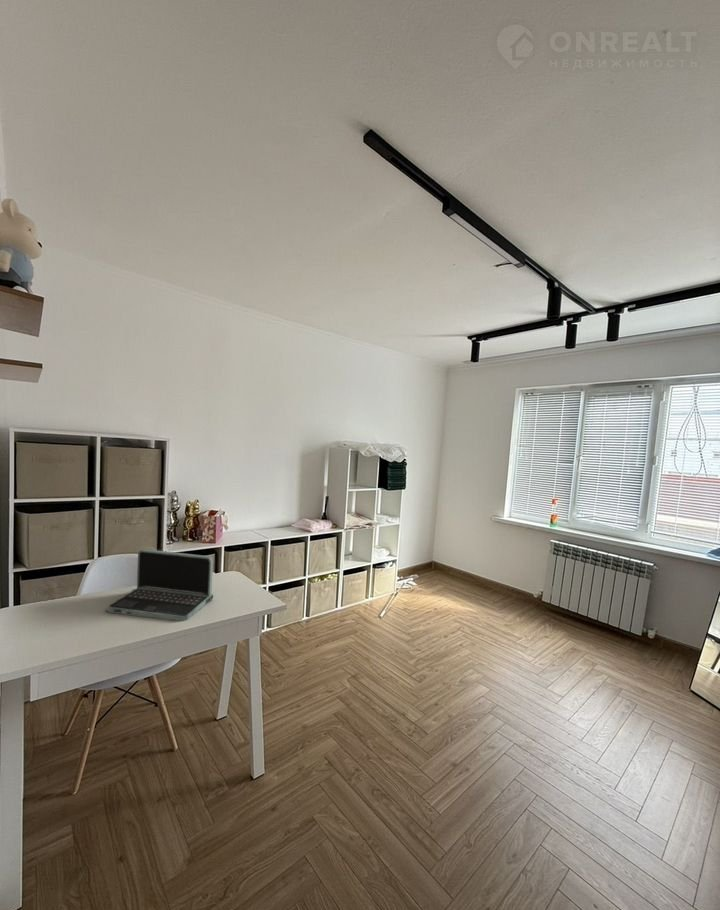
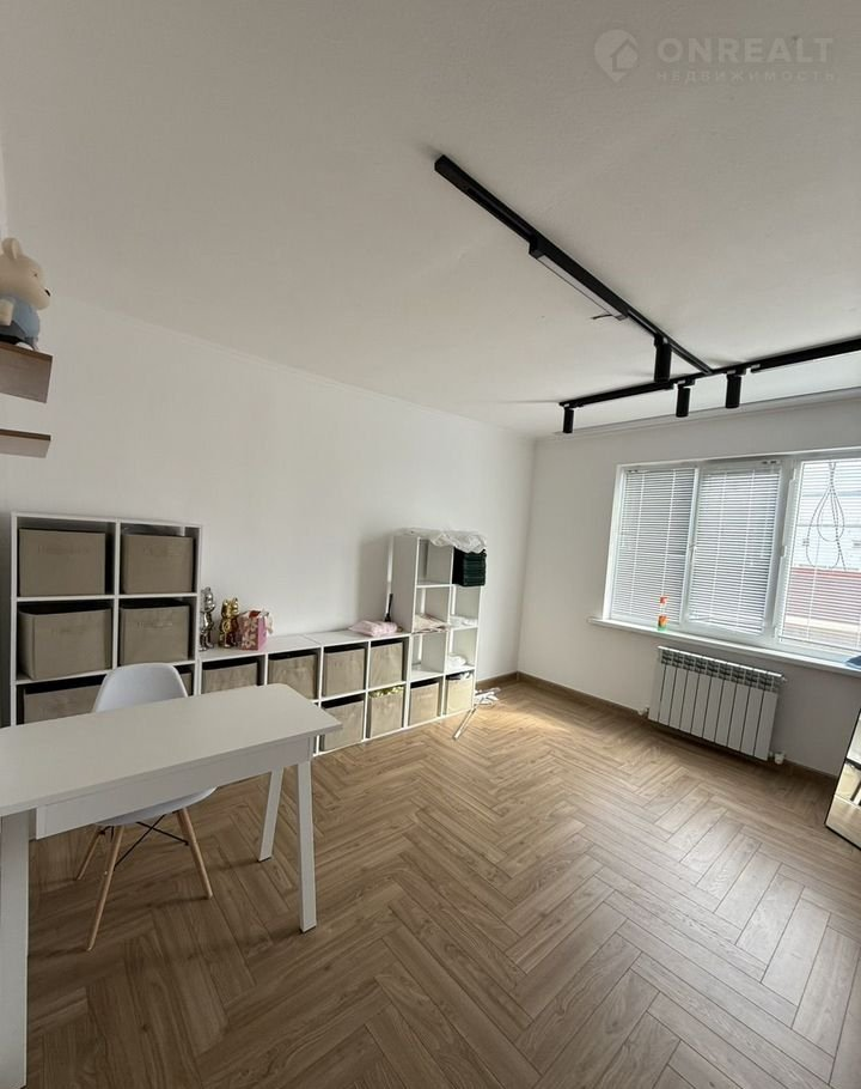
- laptop (162, 580)
